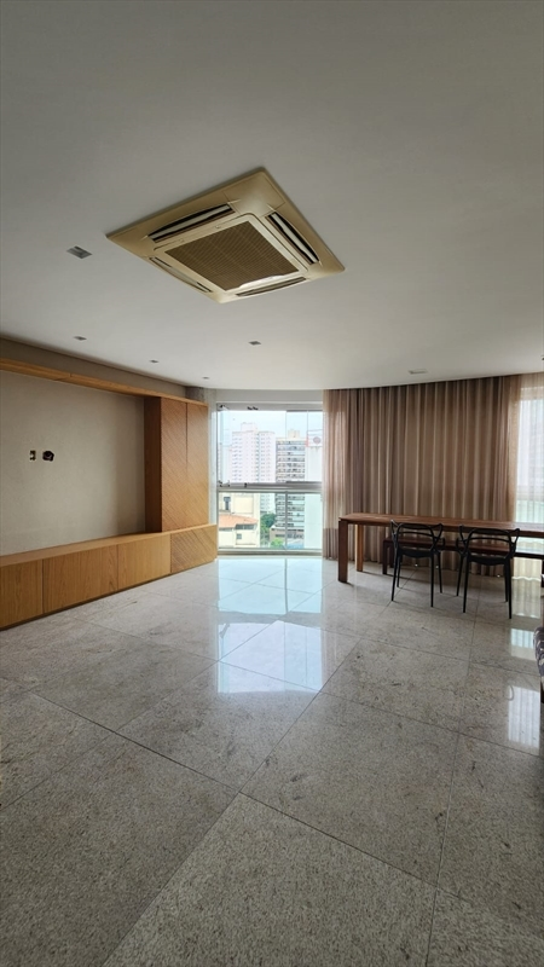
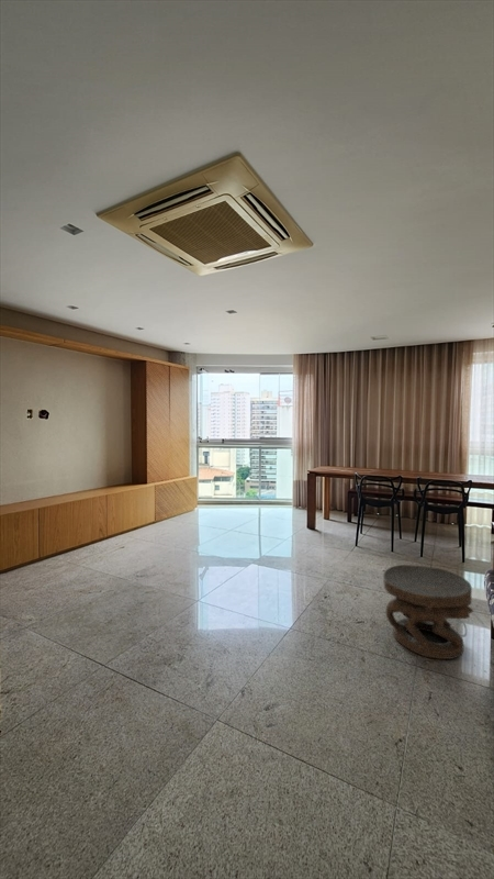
+ carved stool (427, 609)
